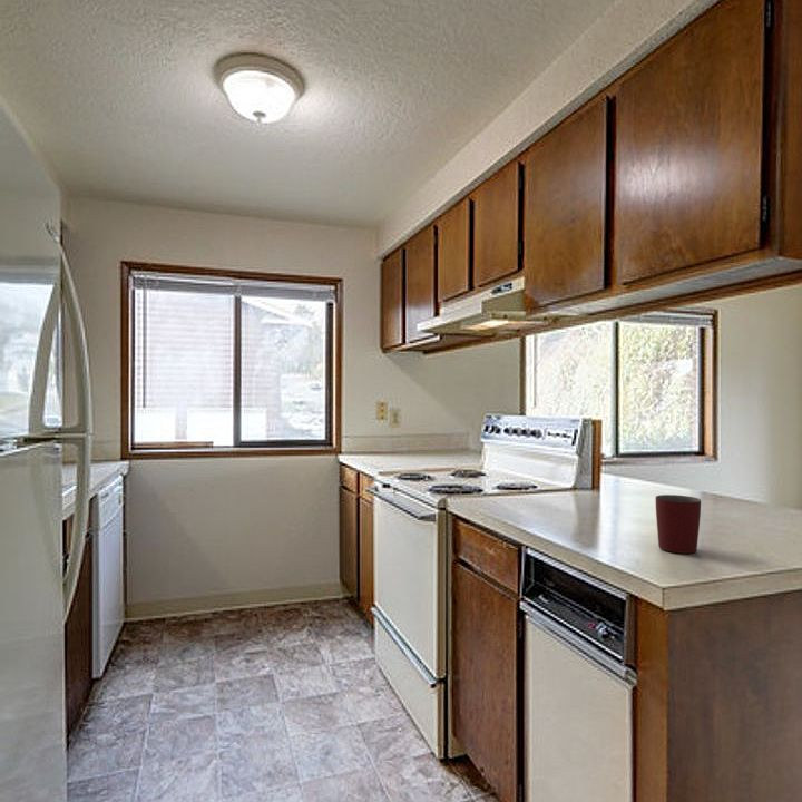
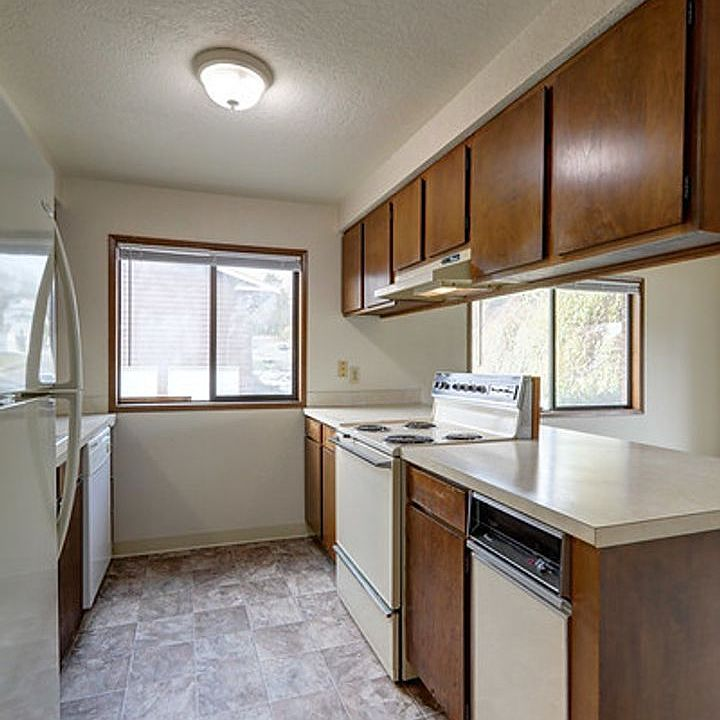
- mug (673, 521)
